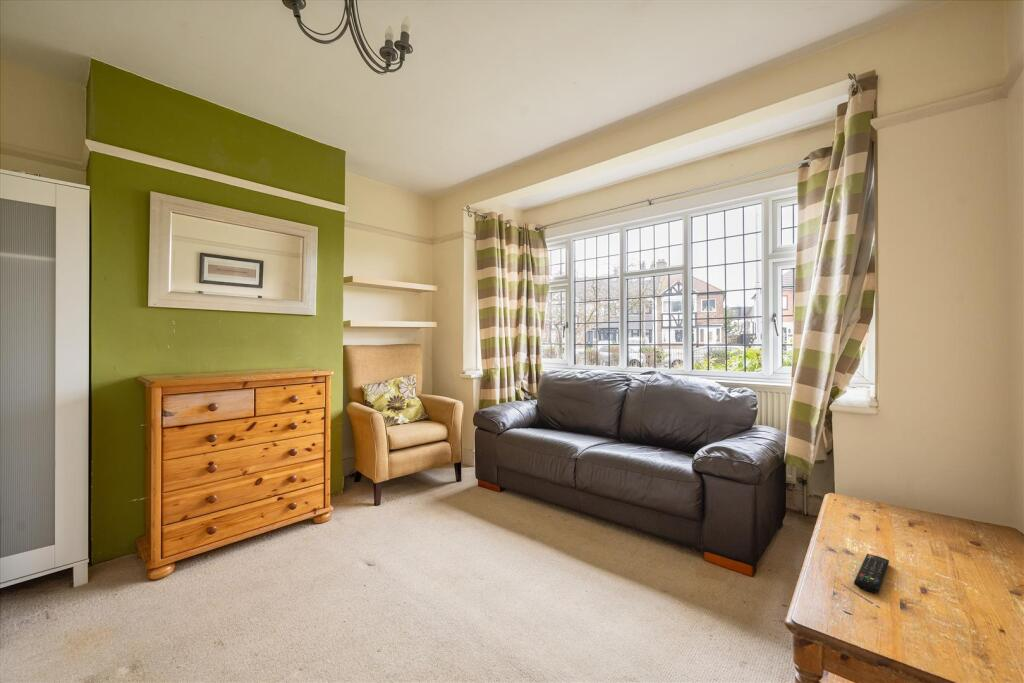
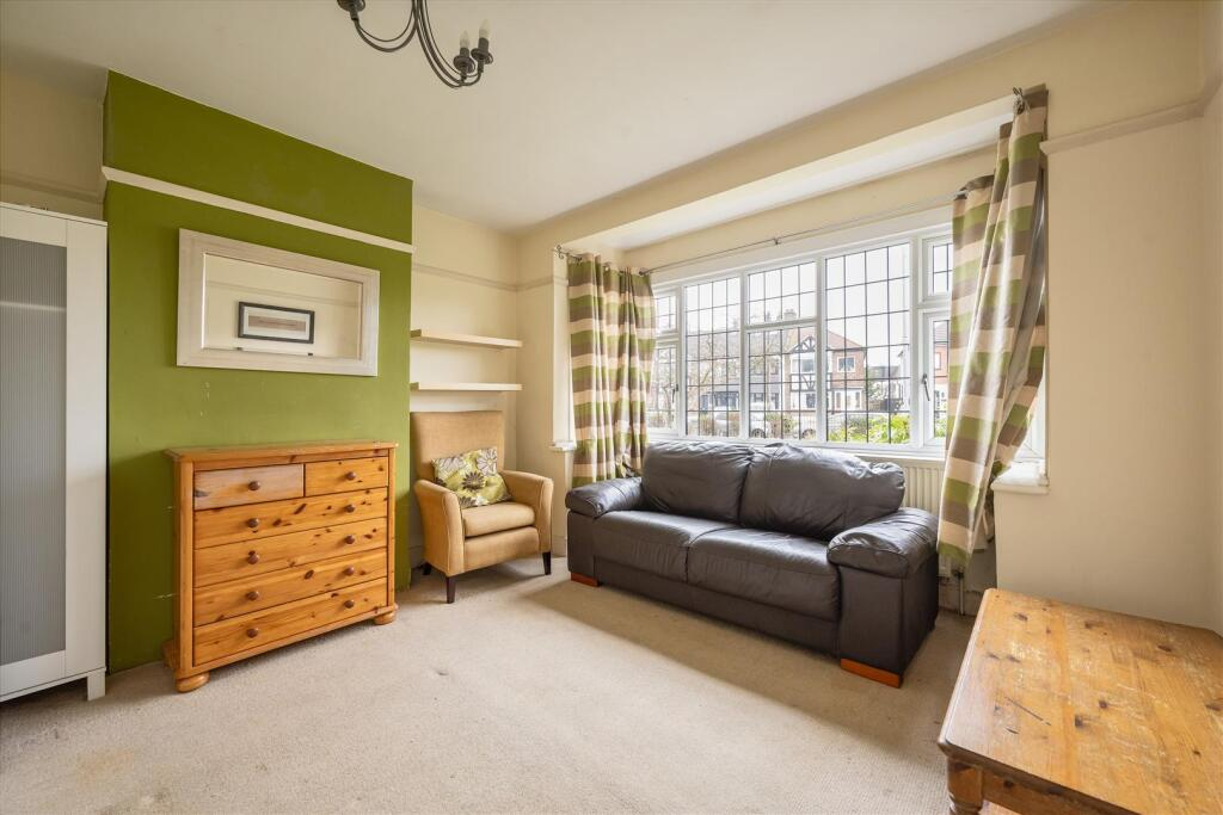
- remote control (872, 572)
